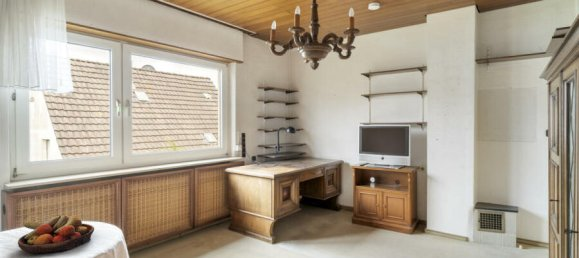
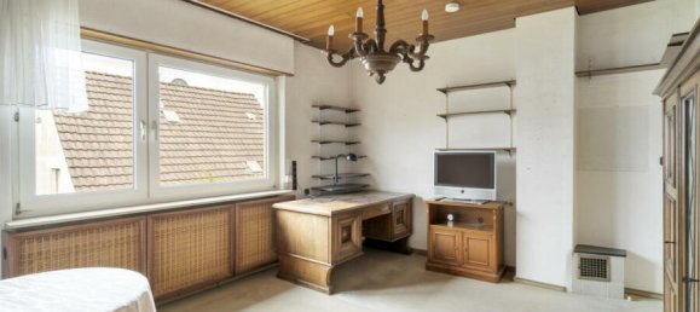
- fruit bowl (57, 231)
